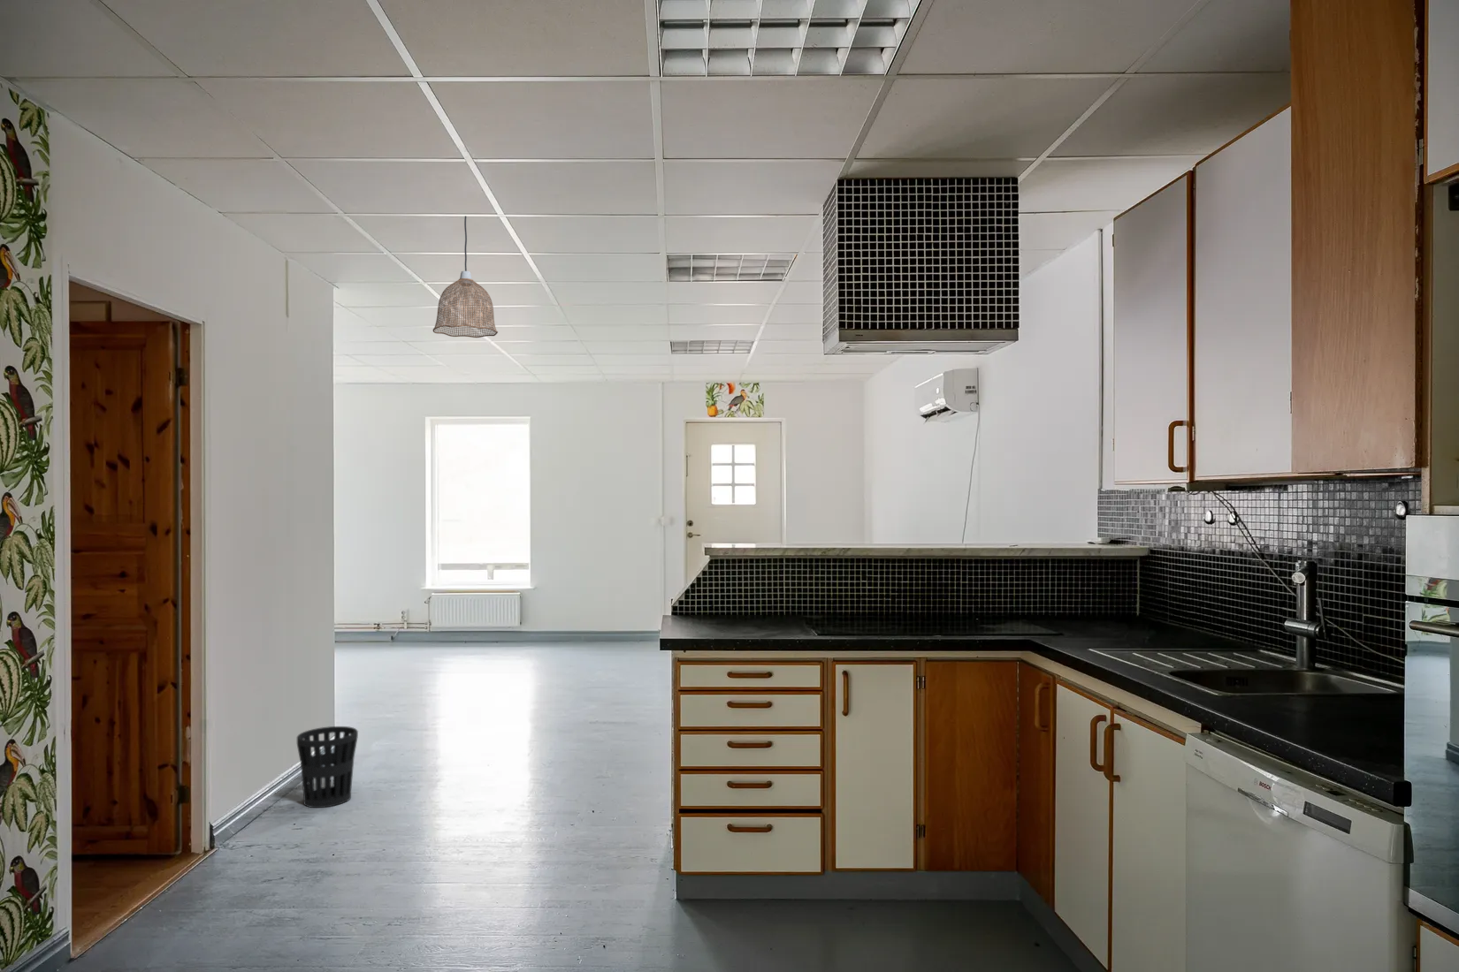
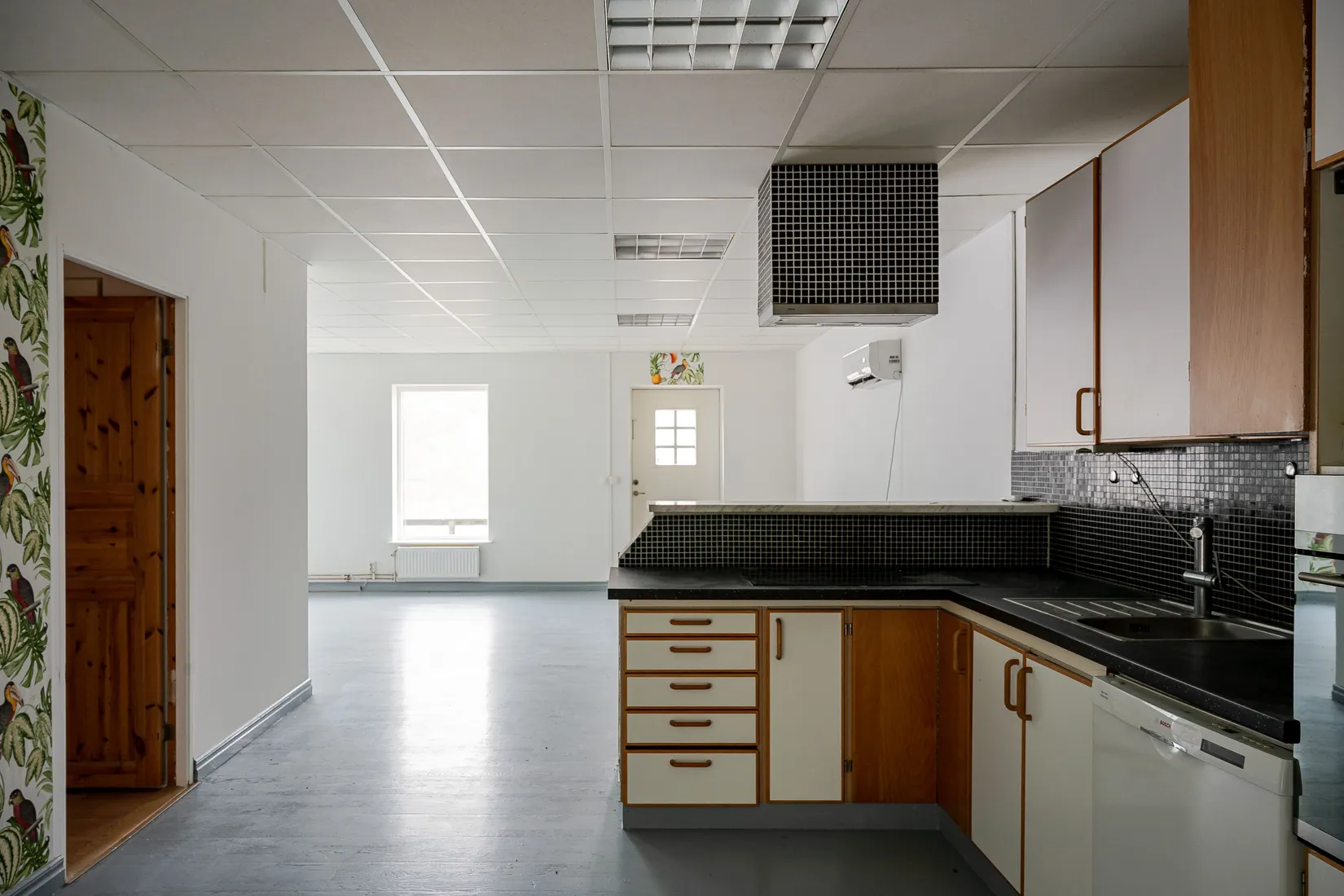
- pendant lamp (465, 274)
- wastebasket (327, 766)
